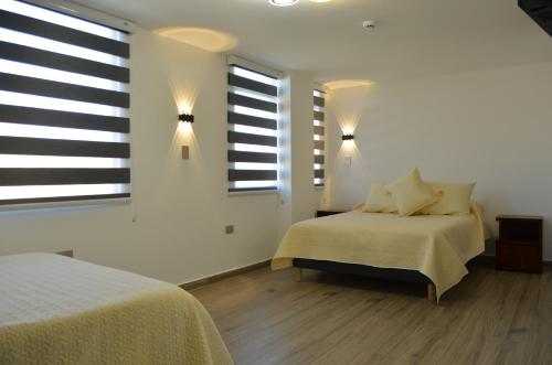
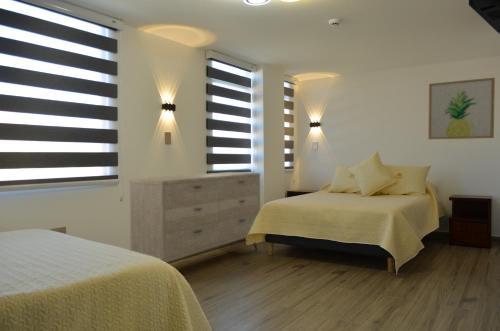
+ wall art (460, 109)
+ dresser (203, 219)
